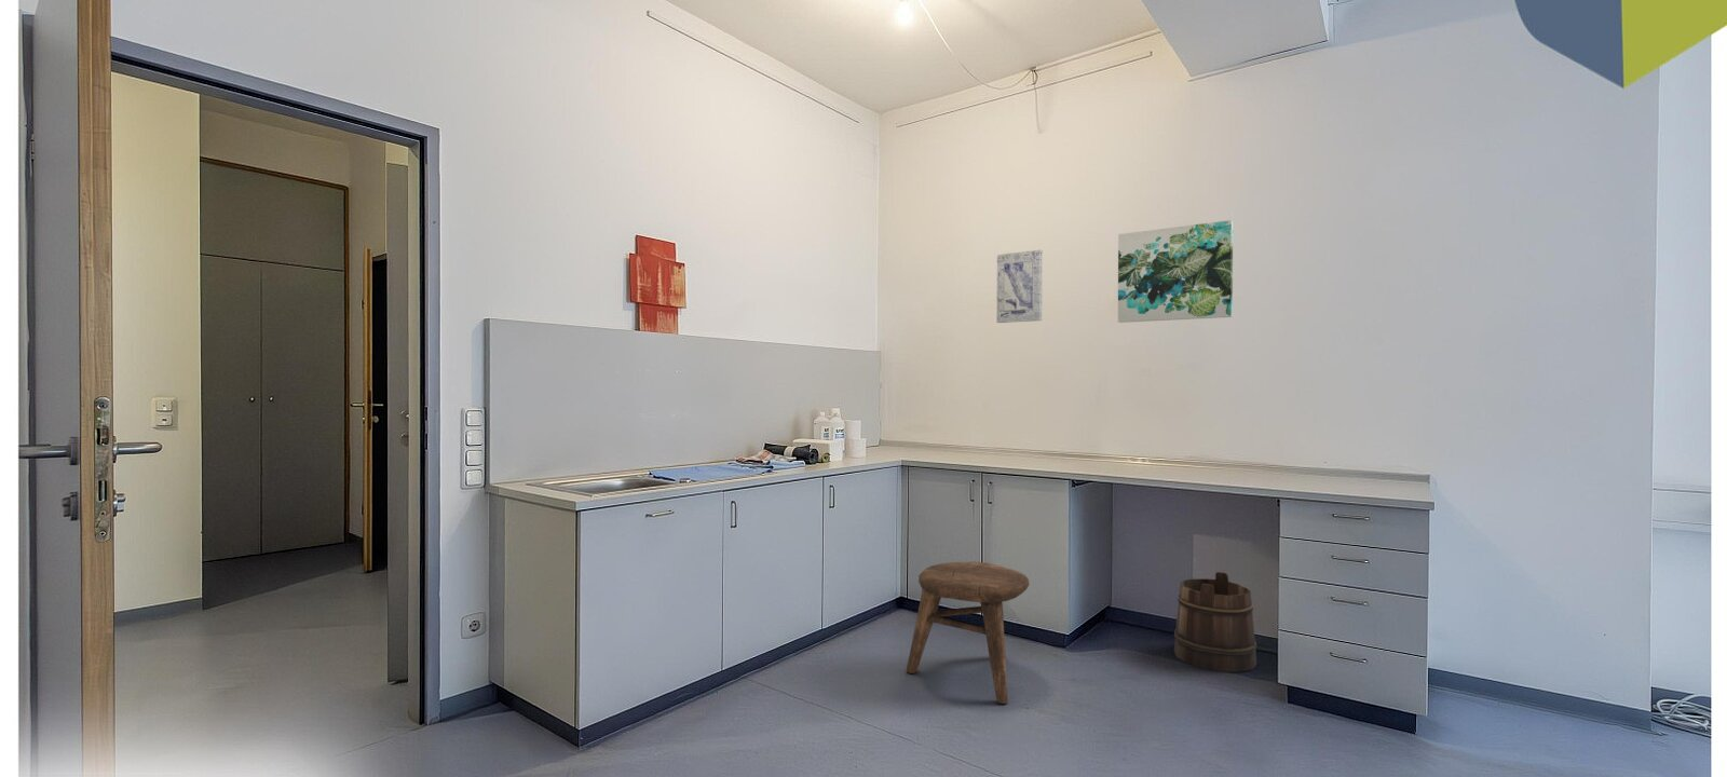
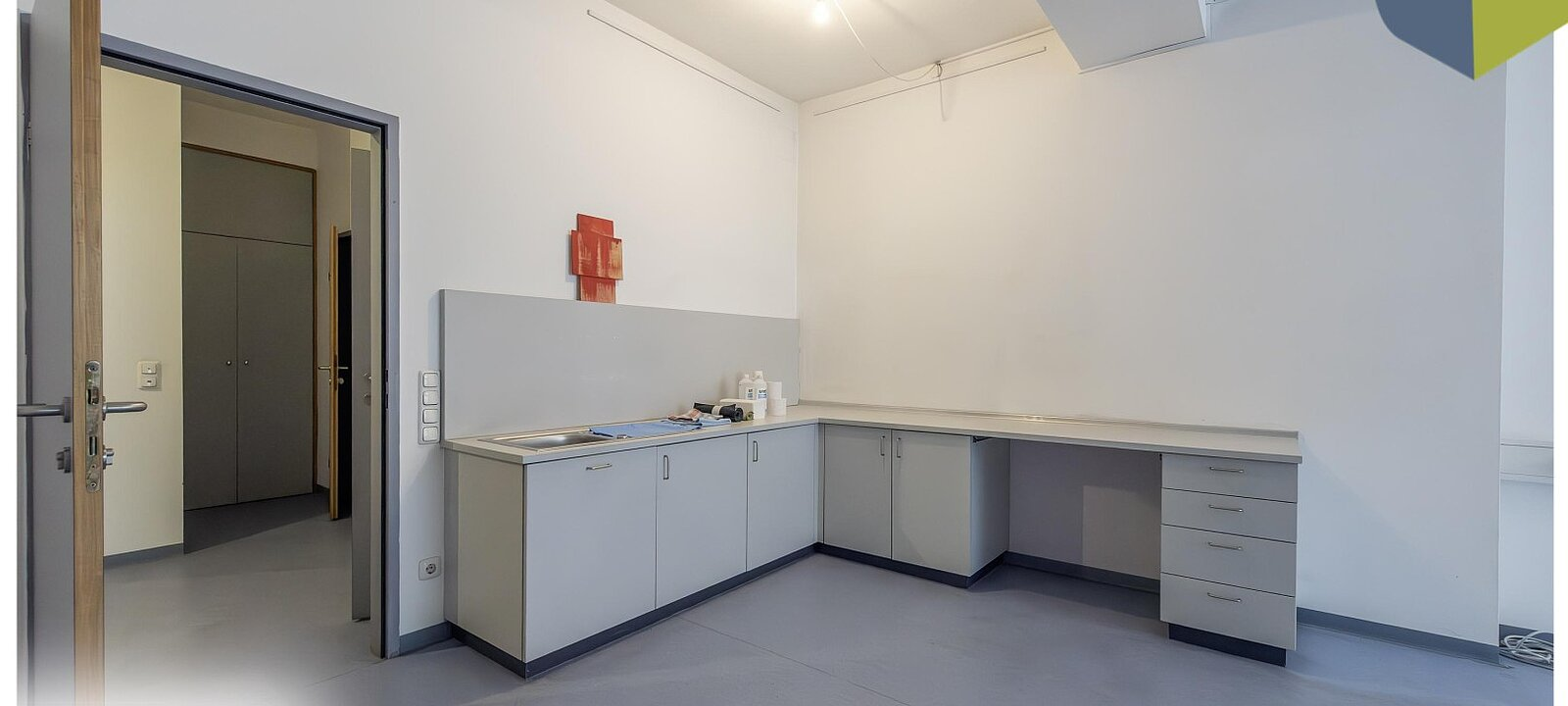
- bucket (1214, 617)
- wall art (1172, 273)
- stool (966, 624)
- wall art (1019, 287)
